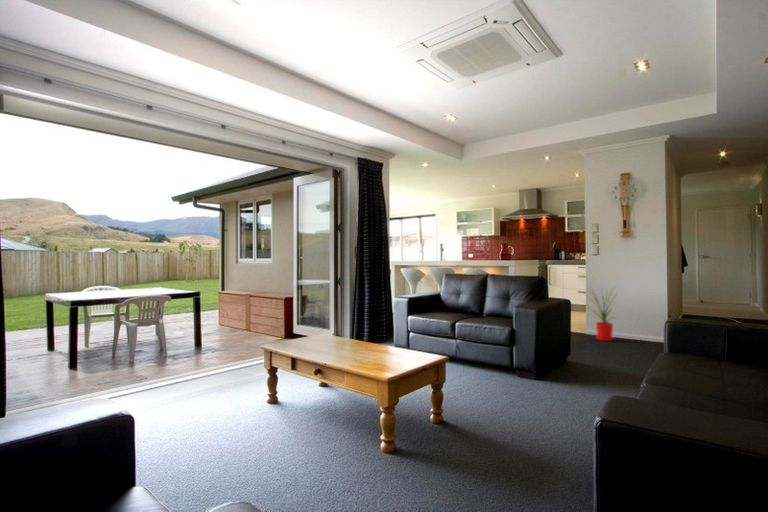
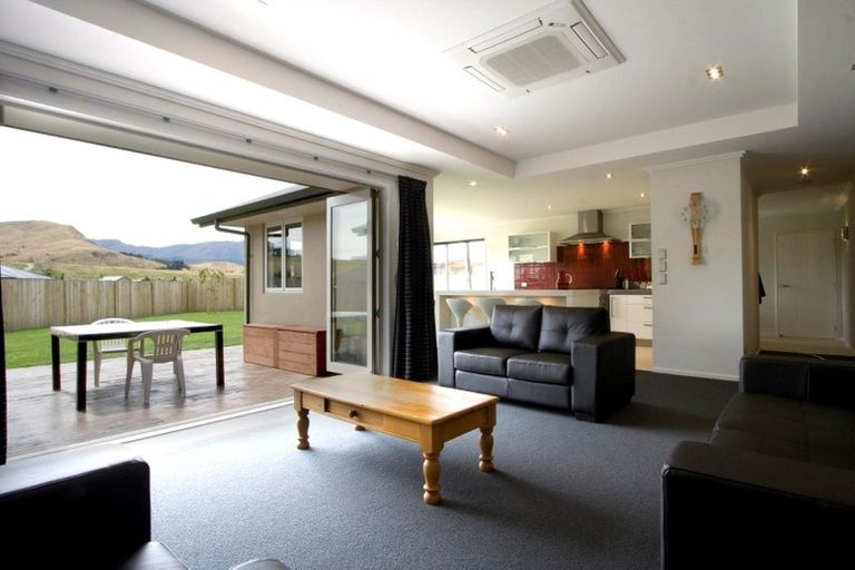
- house plant (604, 312)
